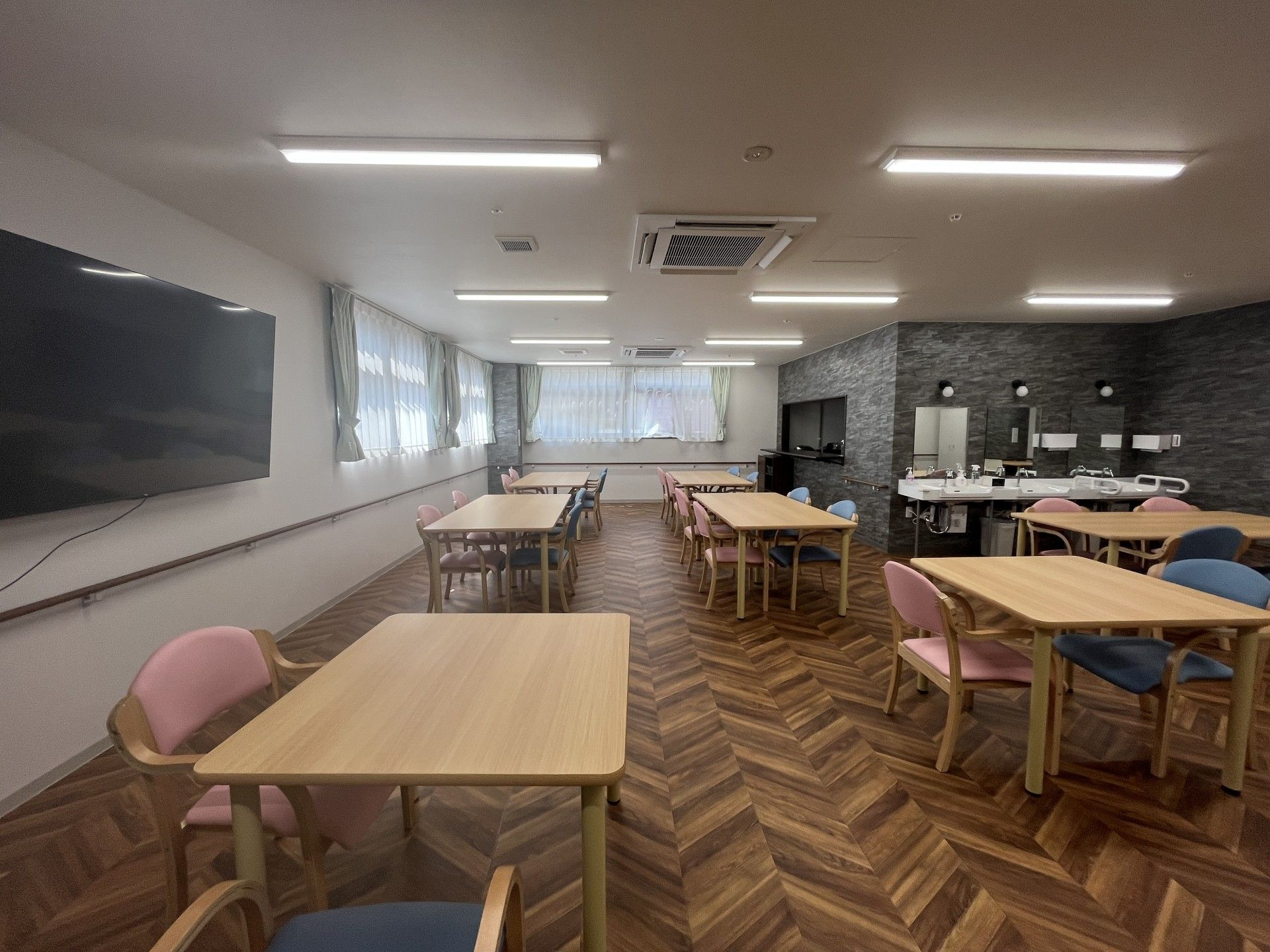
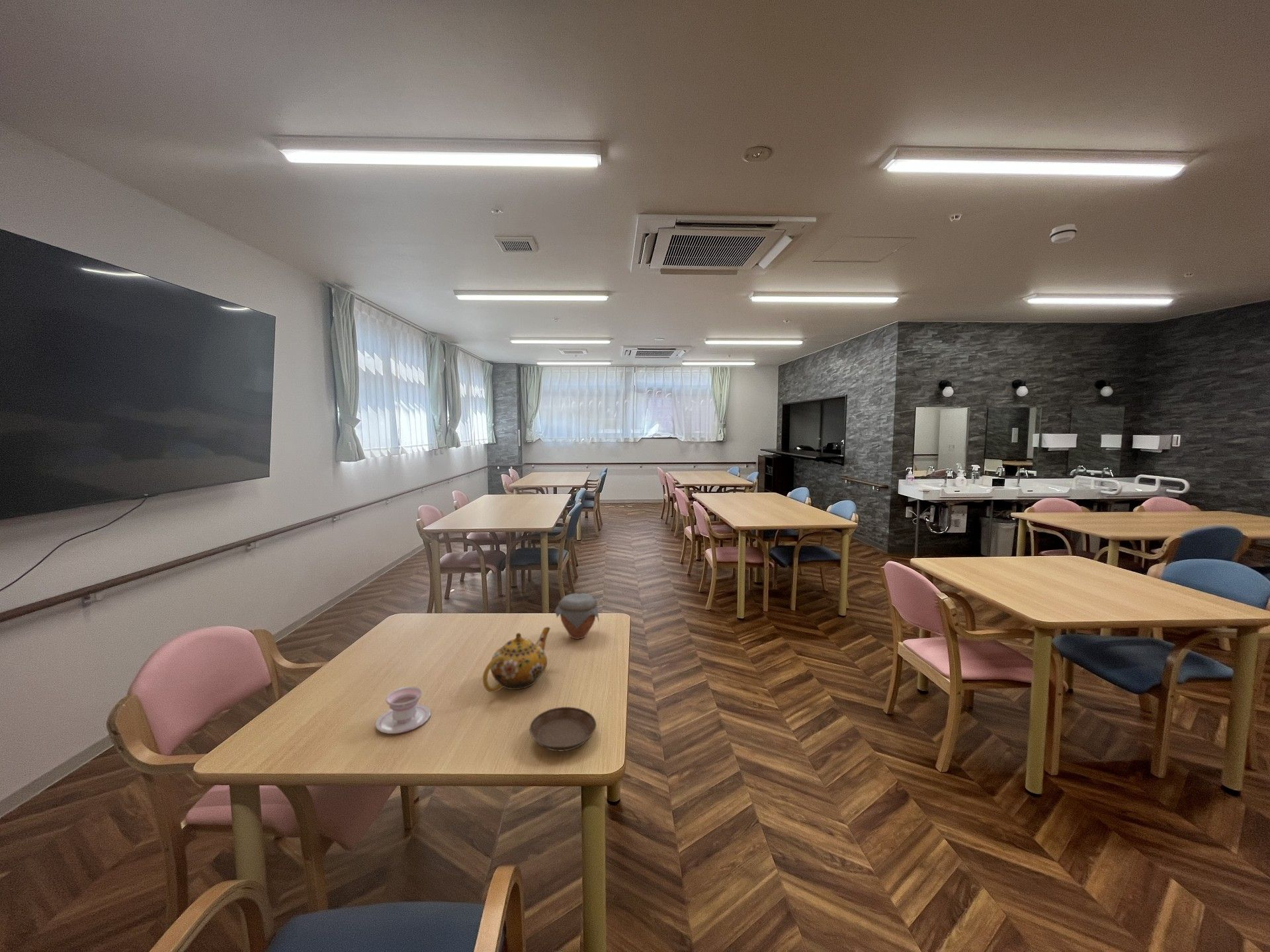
+ teacup (403, 707)
+ jar (578, 616)
+ saucer (563, 731)
+ teapot (519, 656)
+ smoke detector (1063, 233)
